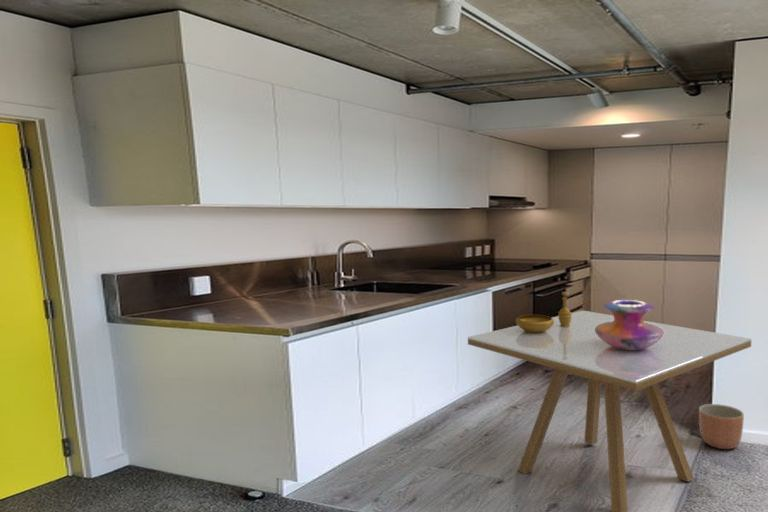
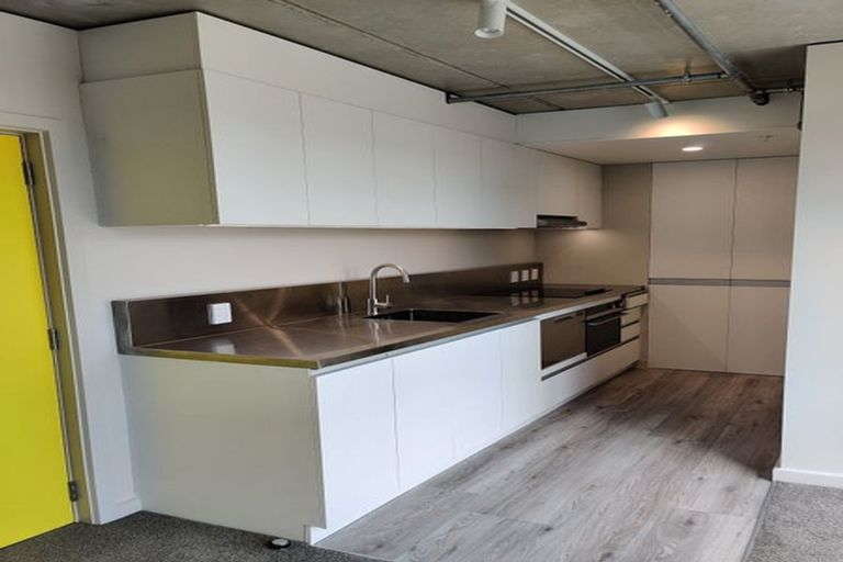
- decorative vase (628, 324)
- dining table (605, 407)
- planter (720, 427)
- decorative bowl (543, 315)
